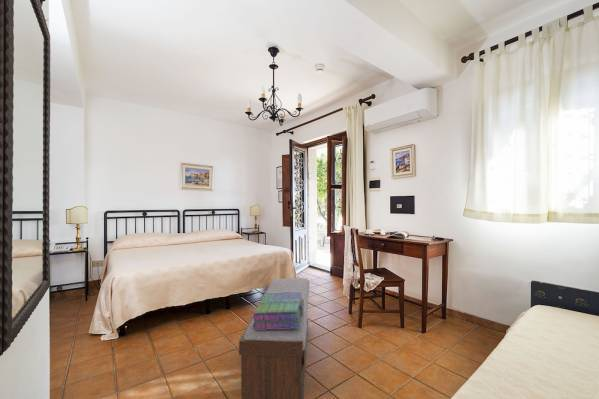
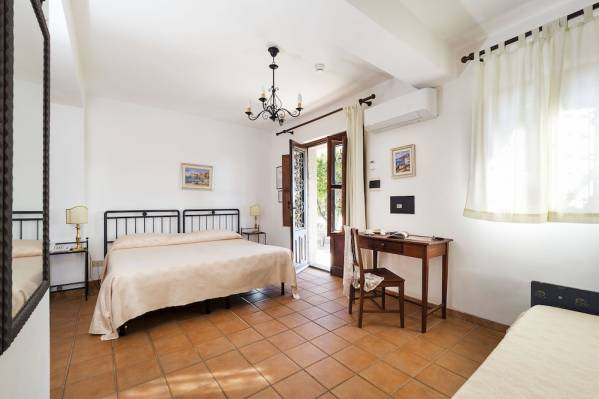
- bench (284, 329)
- stack of books (281, 309)
